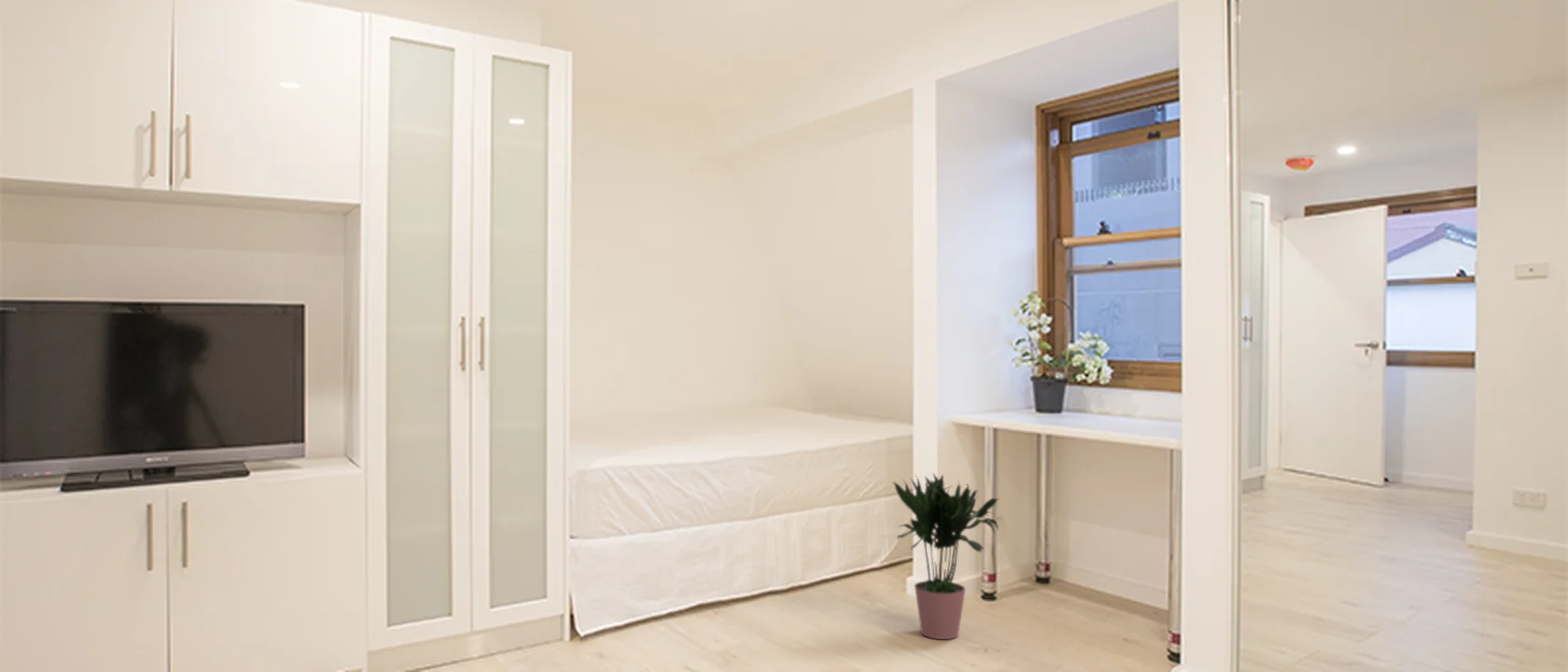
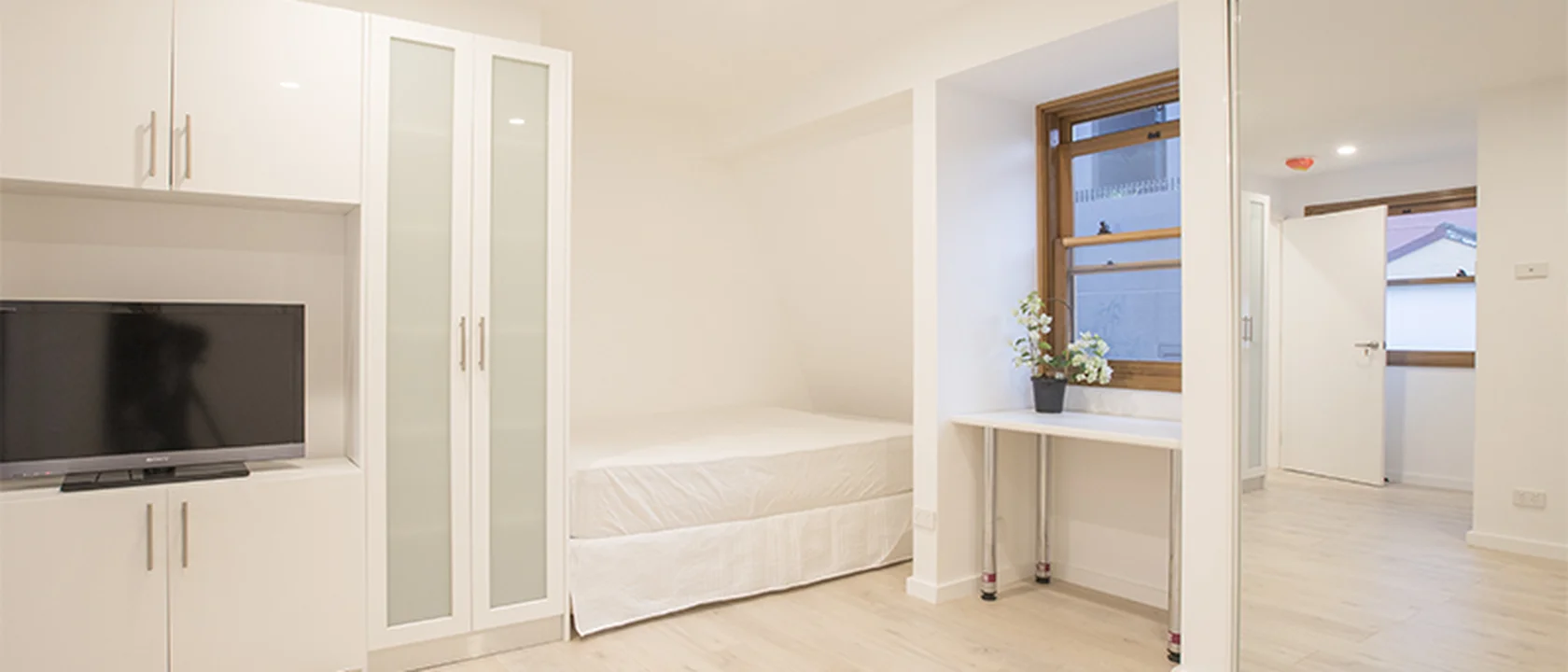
- potted plant (949, 551)
